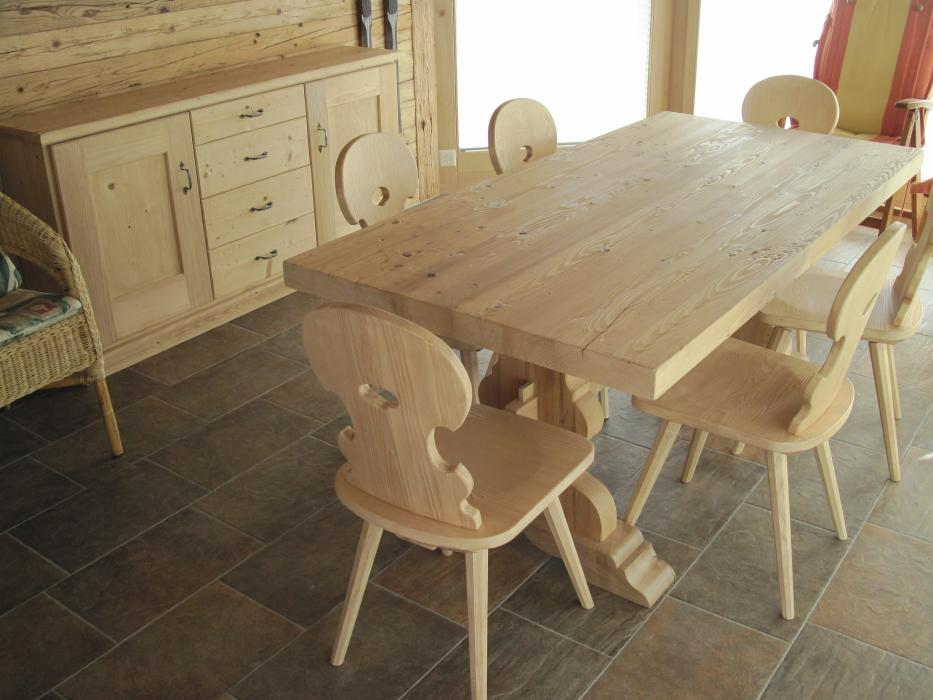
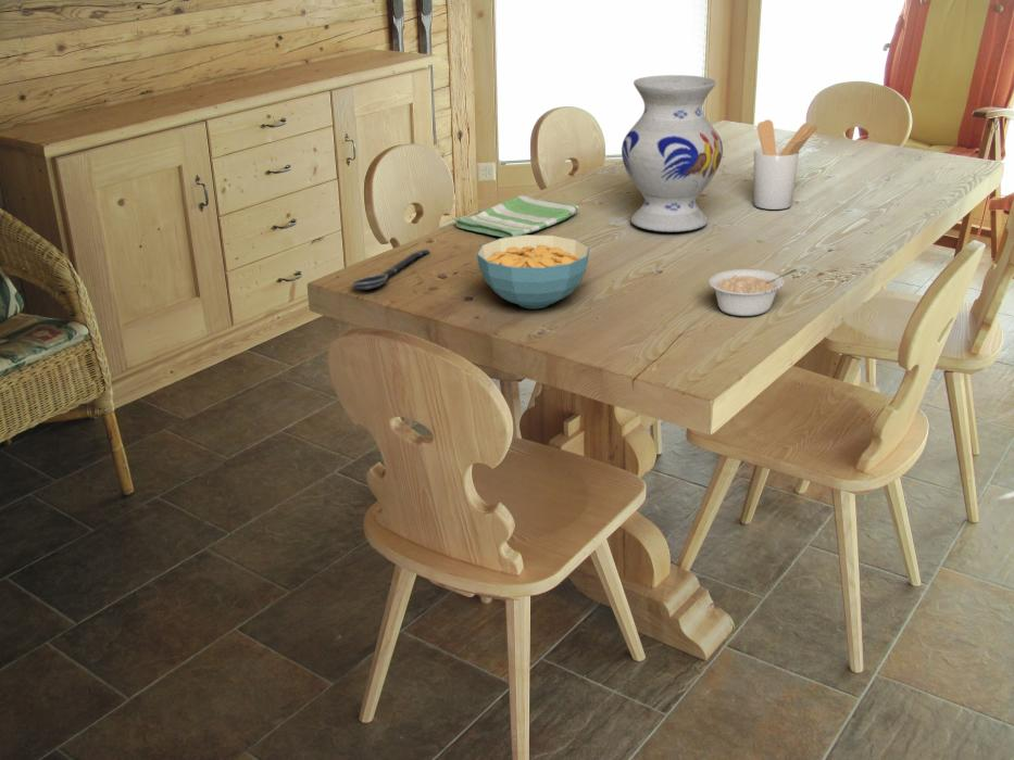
+ legume (747, 290)
+ vase (671, 154)
+ utensil holder (785, 163)
+ spoon (396, 267)
+ dish towel (517, 215)
+ cereal bowl (534, 277)
